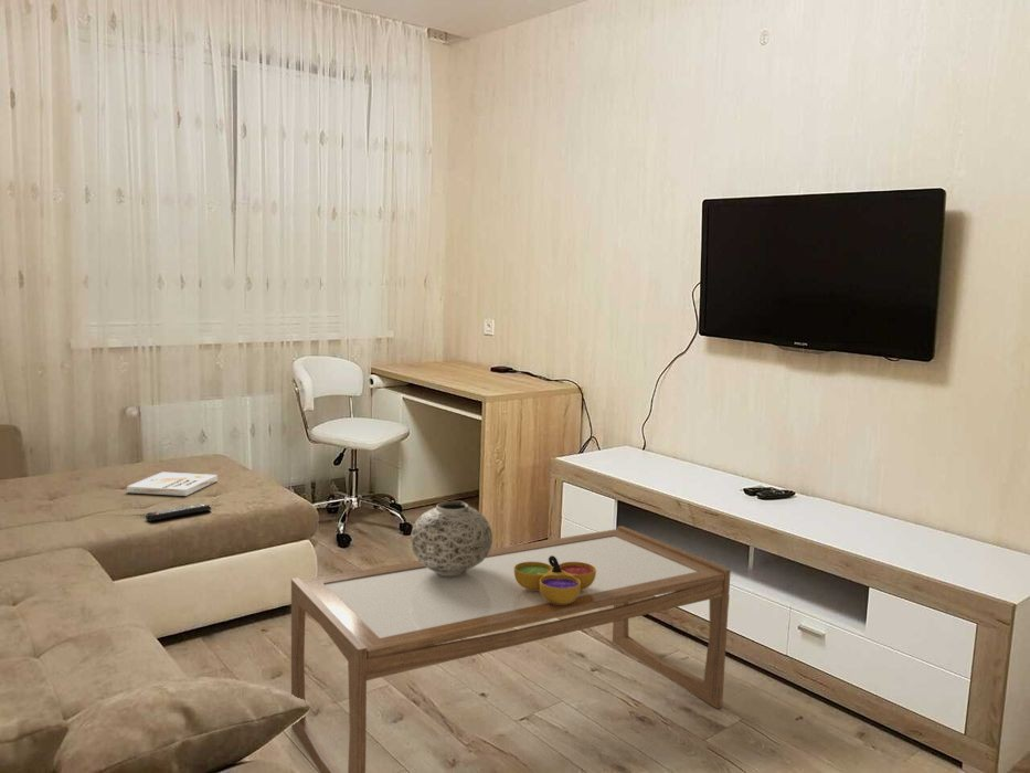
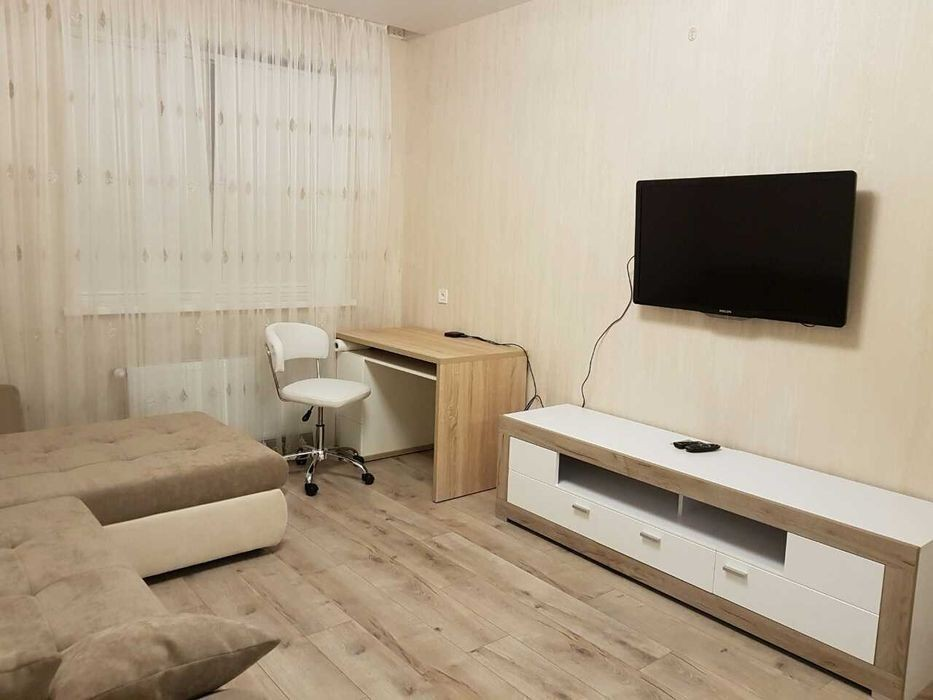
- vase (452, 534)
- decorative bowl (561, 570)
- book (173, 483)
- remote control (179, 511)
- coffee table (517, 644)
